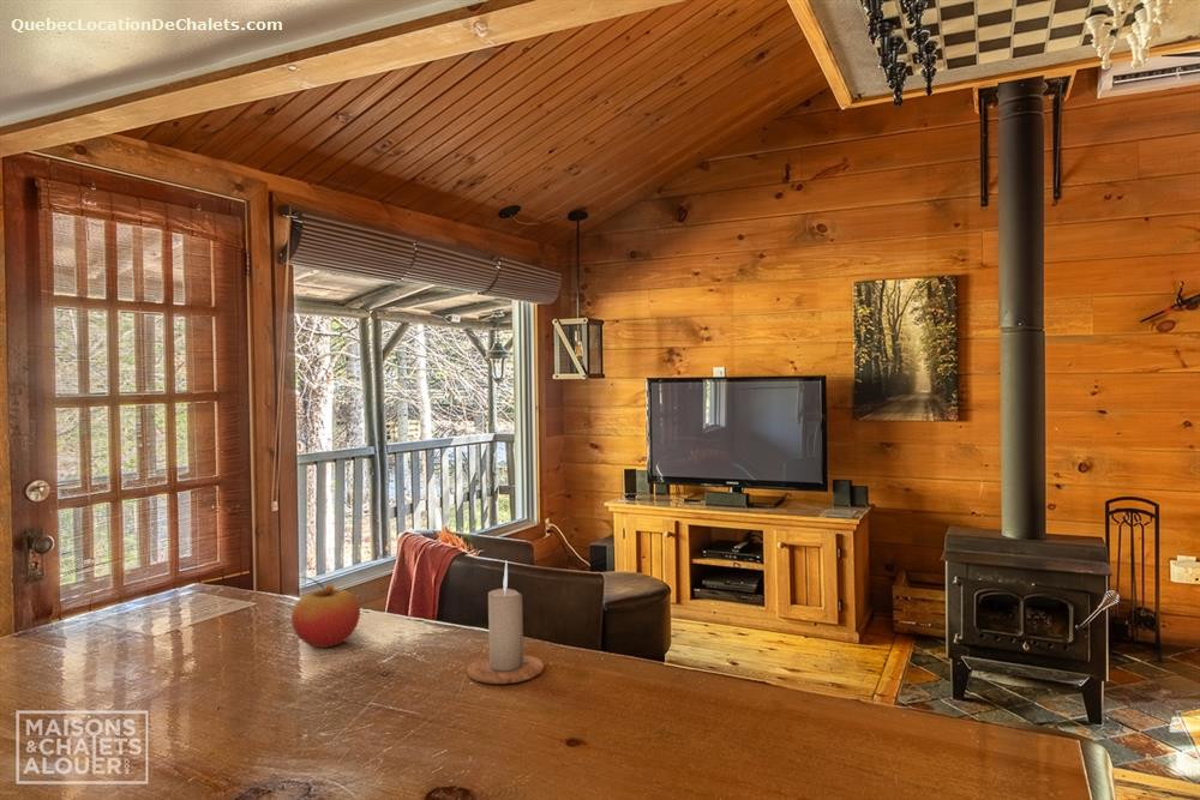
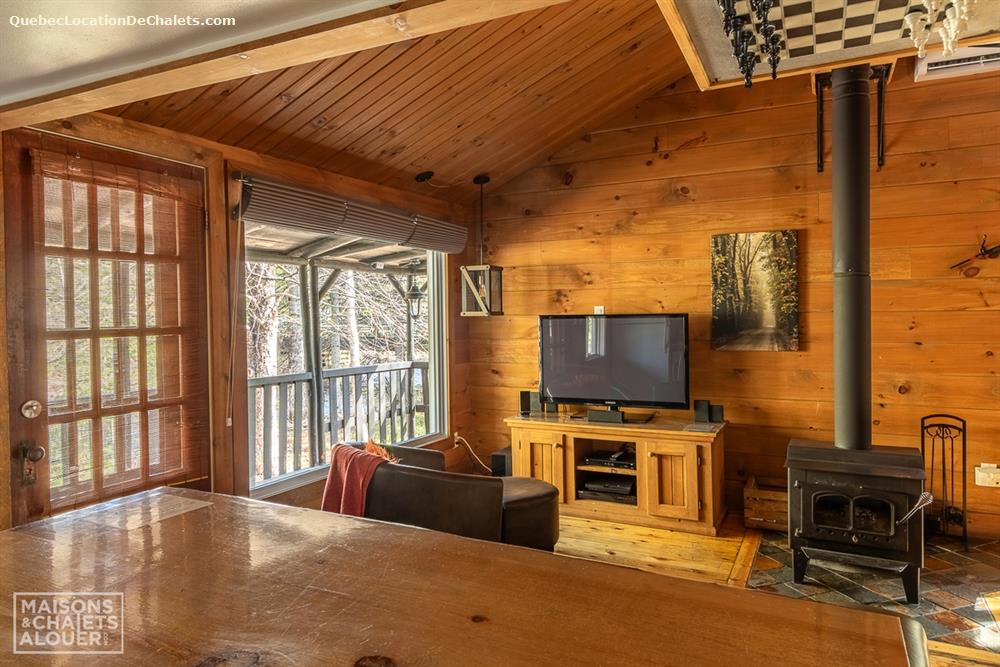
- candle (504, 614)
- fruit (325, 609)
